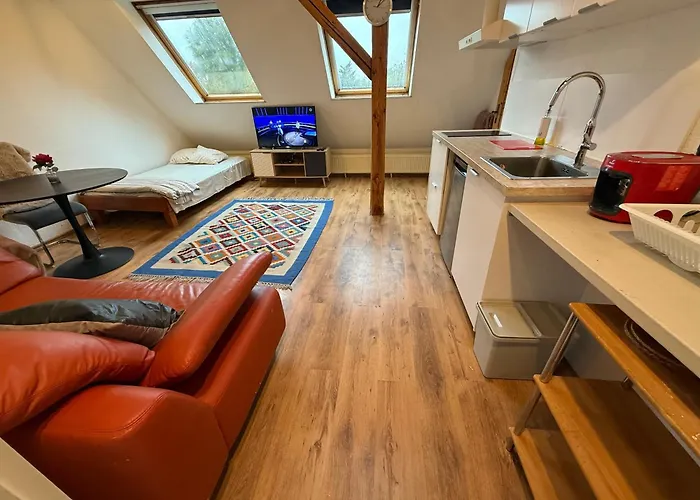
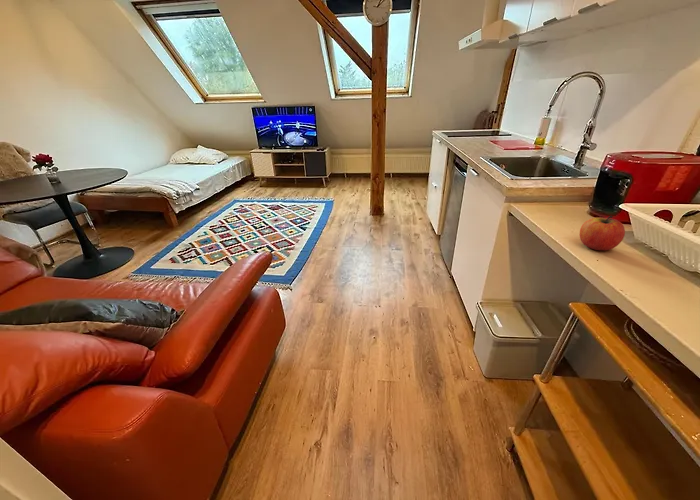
+ apple (601, 232)
